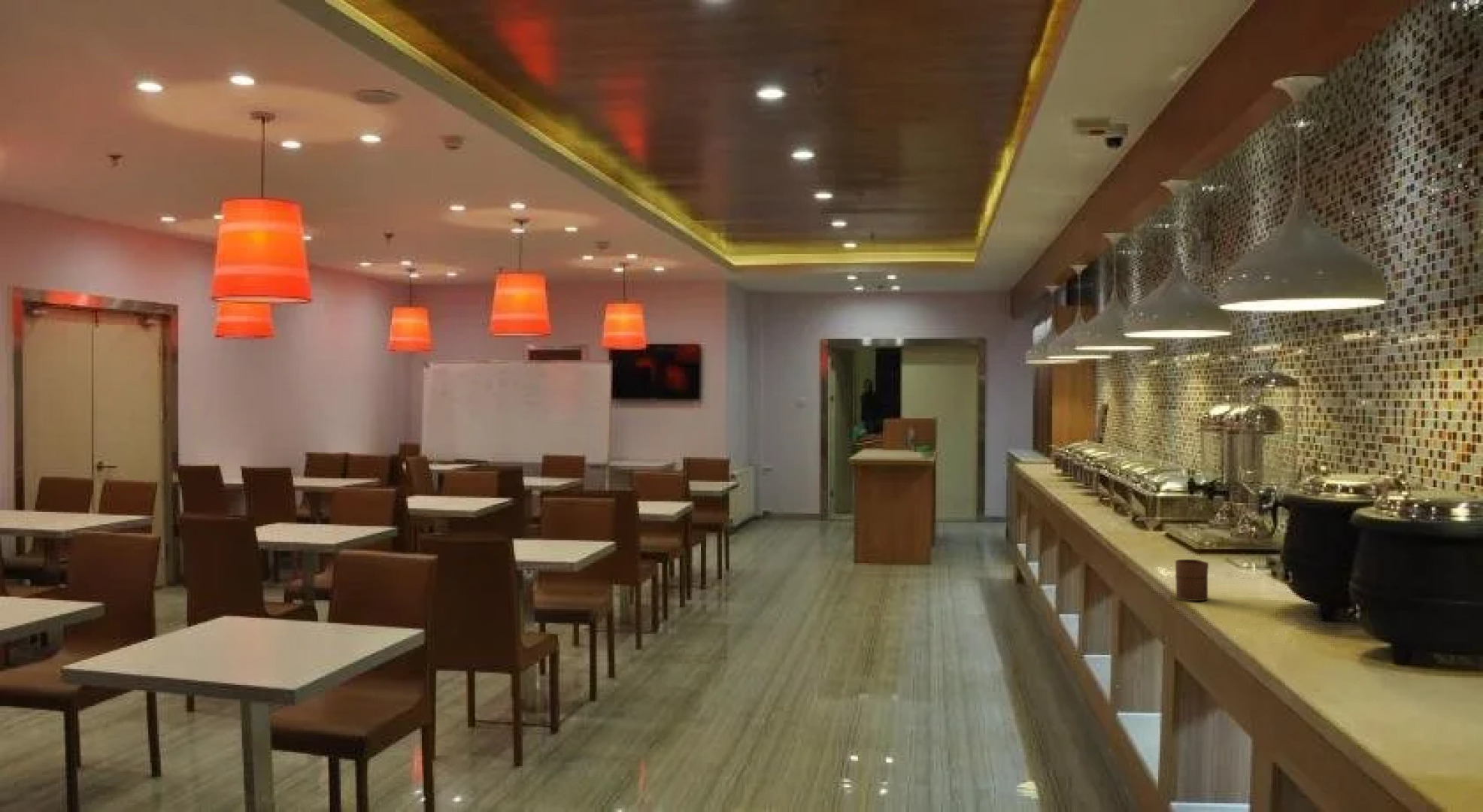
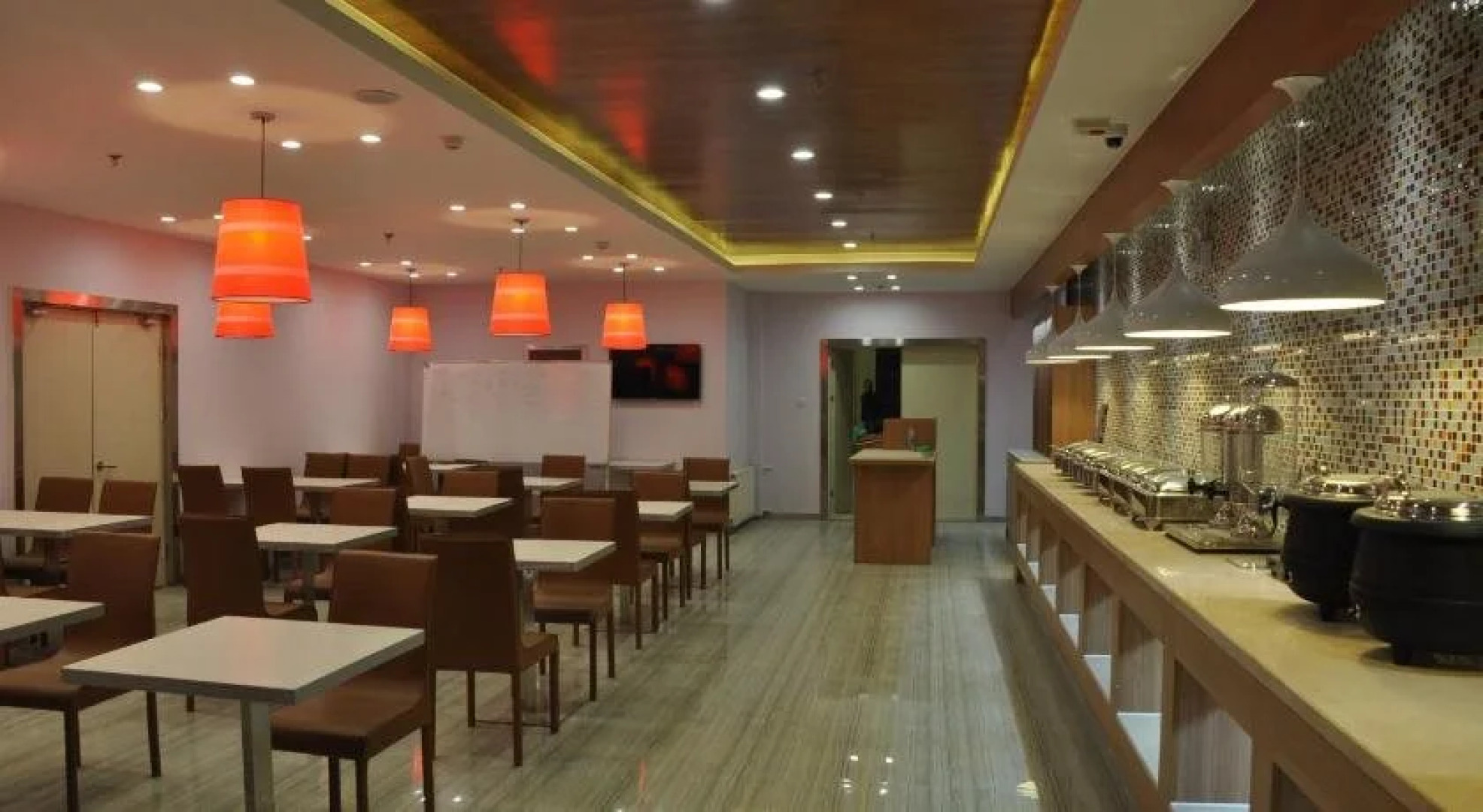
- cup (1192, 580)
